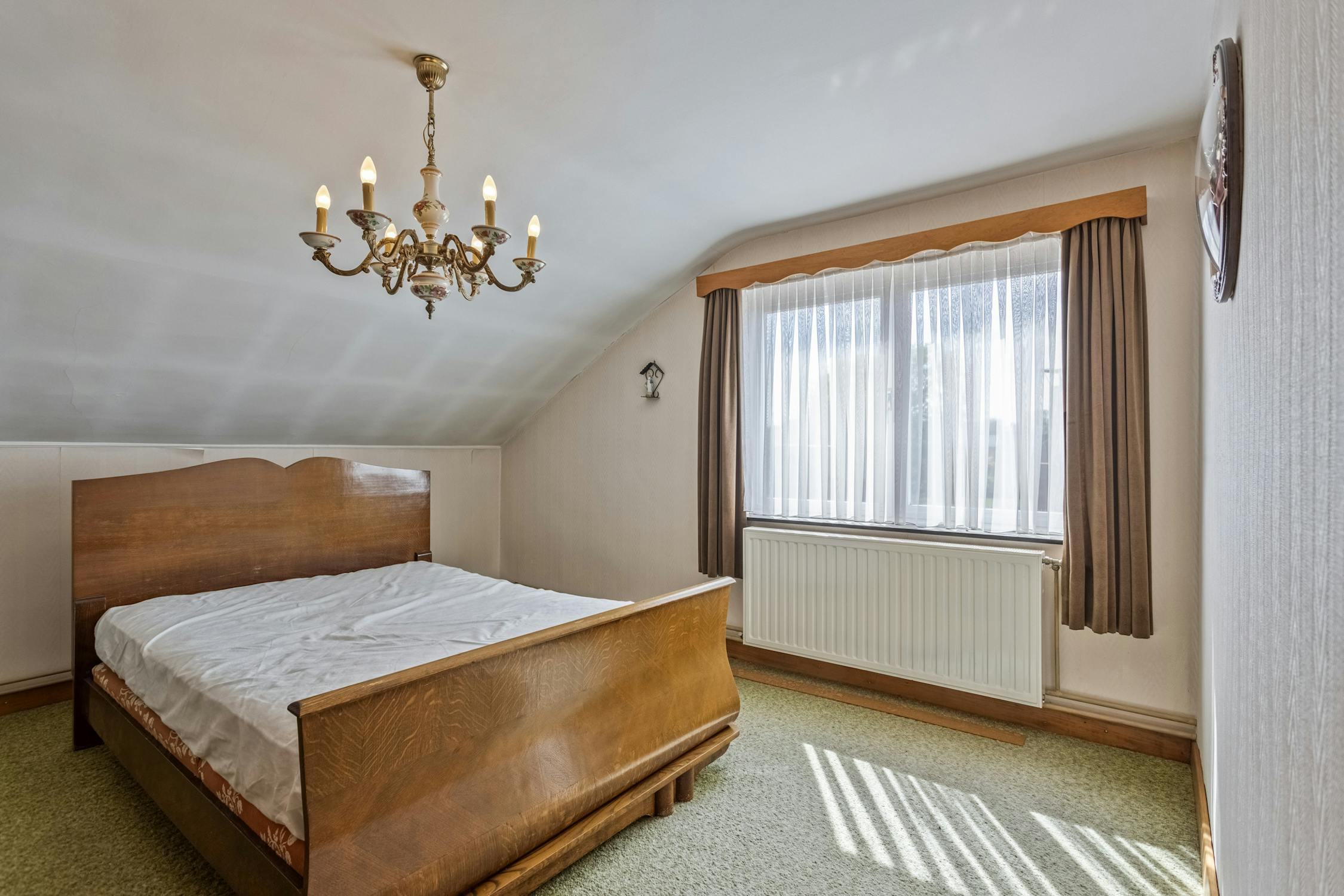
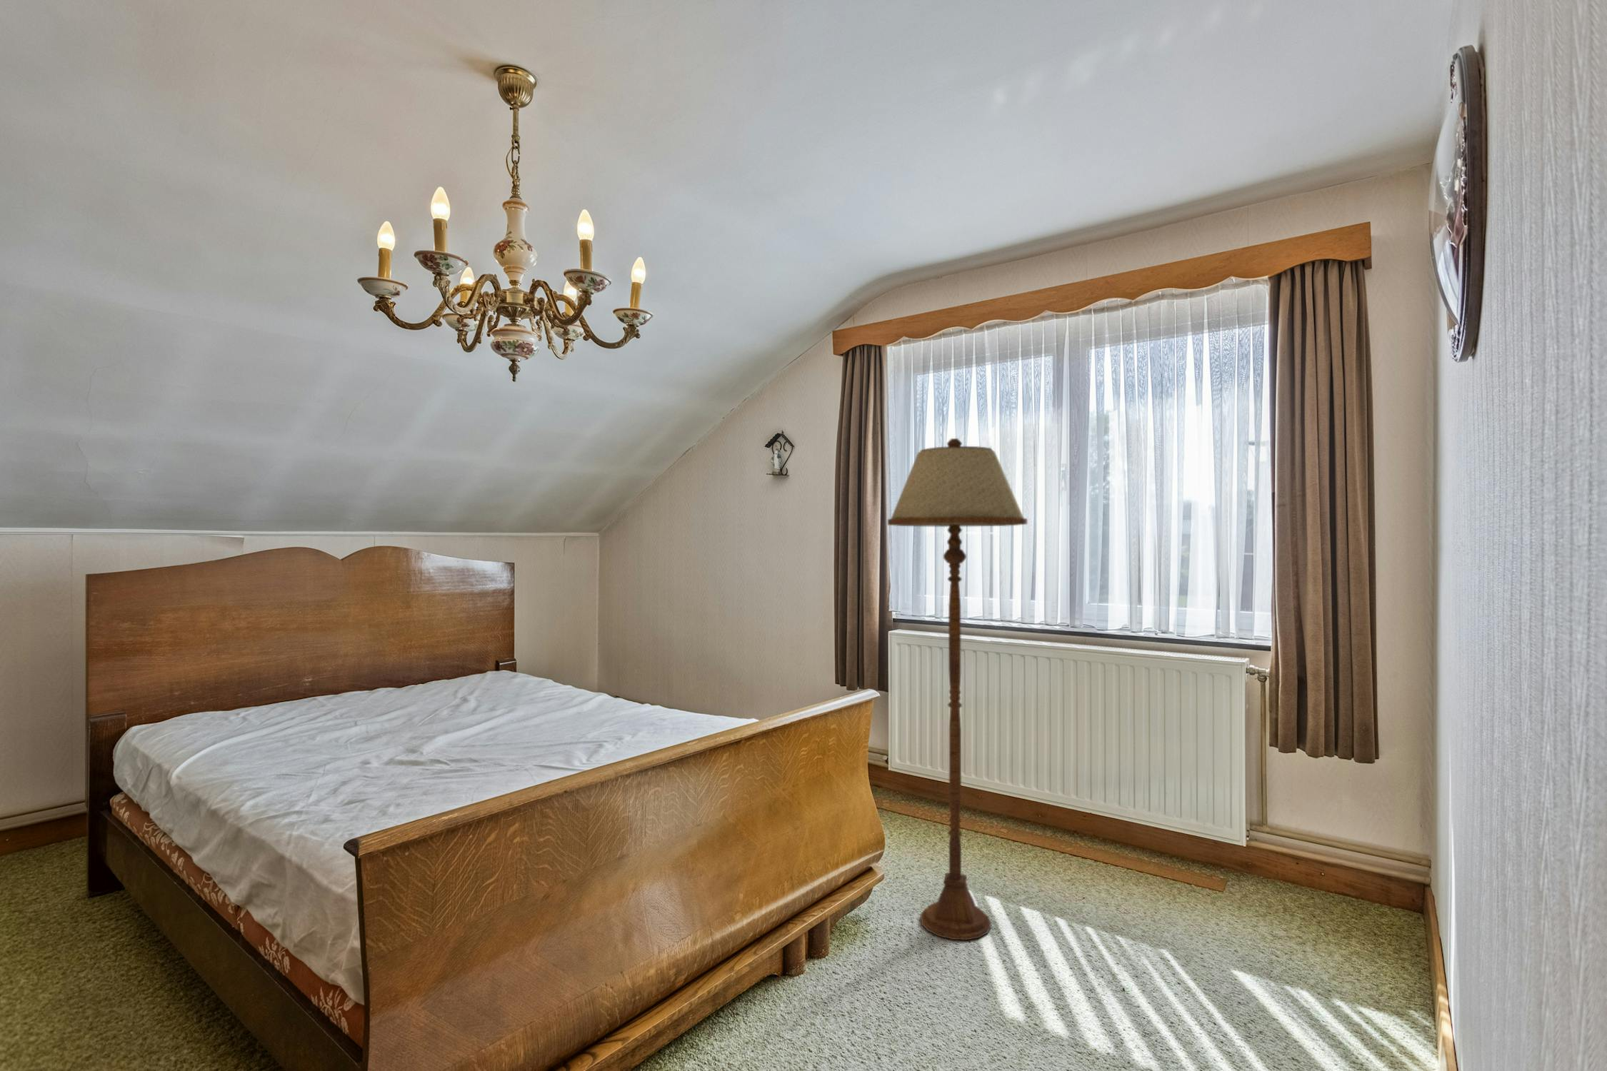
+ floor lamp (955, 680)
